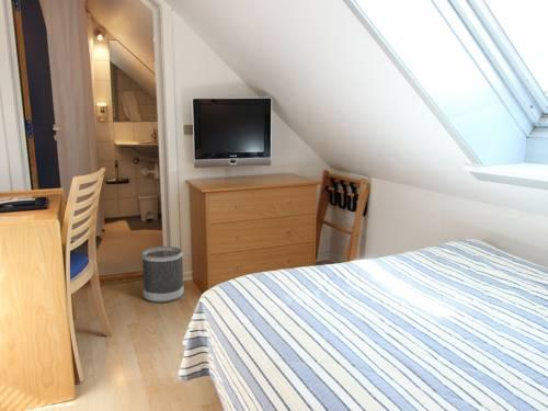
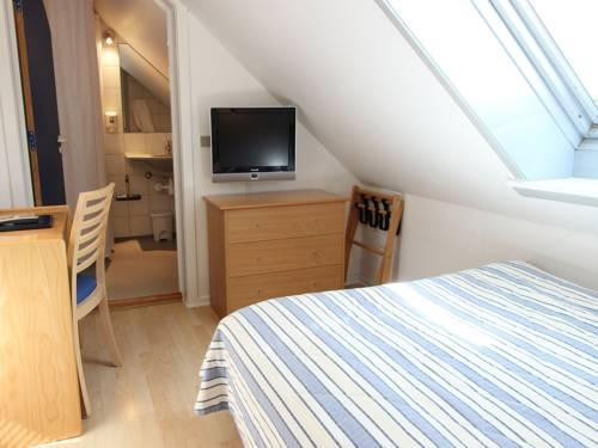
- wastebasket (162, 273)
